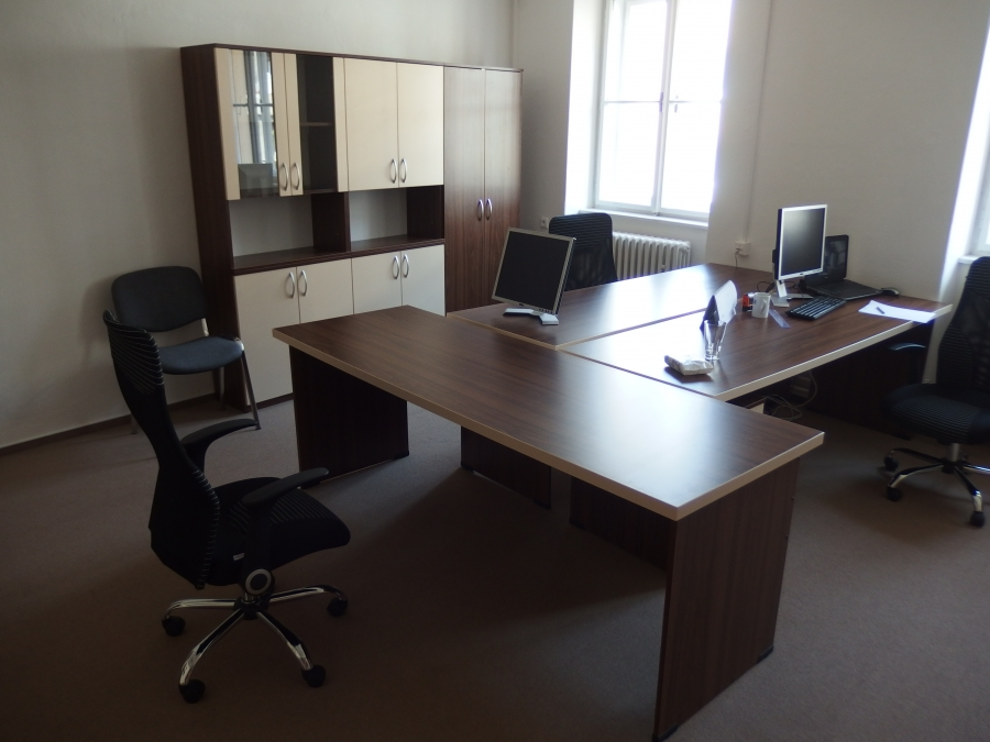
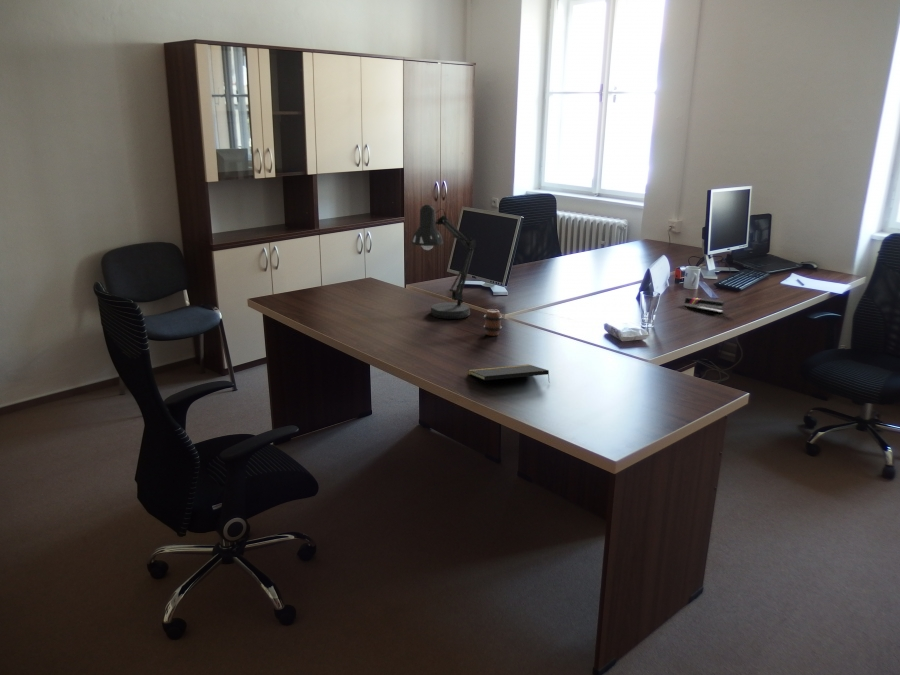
+ notepad (507, 372)
+ desk lamp (441, 244)
+ stapler (704, 303)
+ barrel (492, 322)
